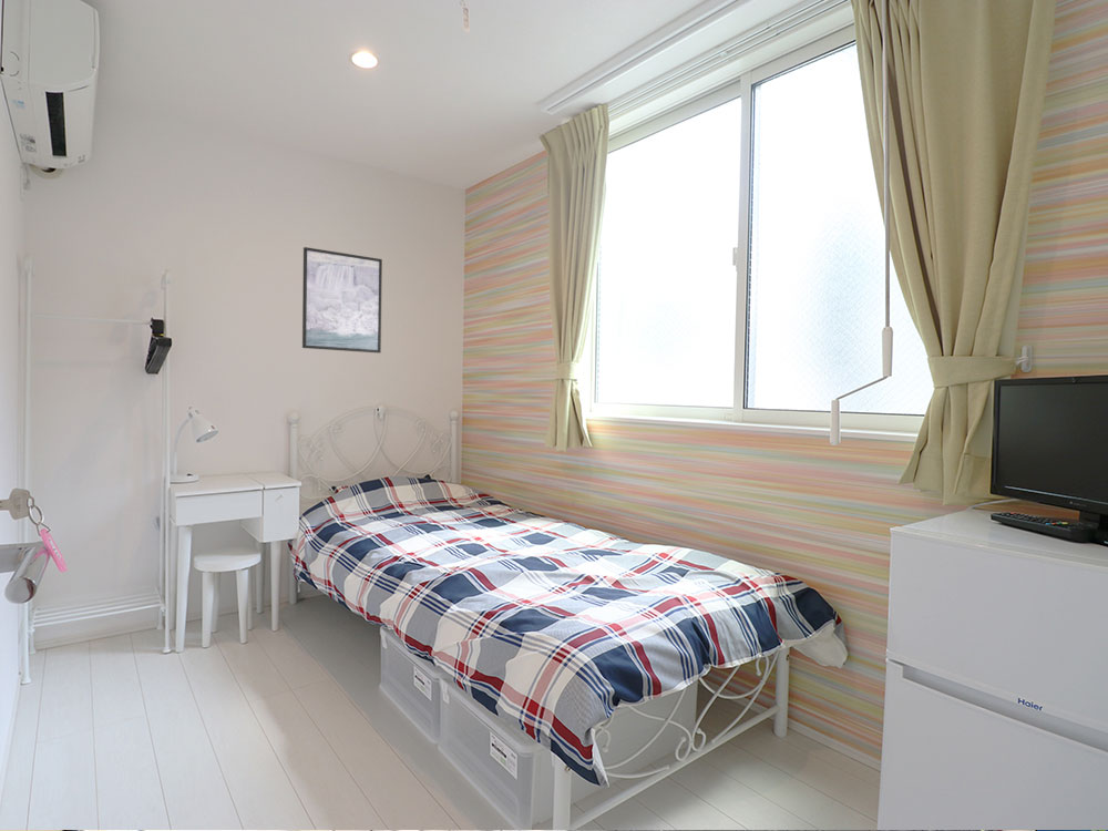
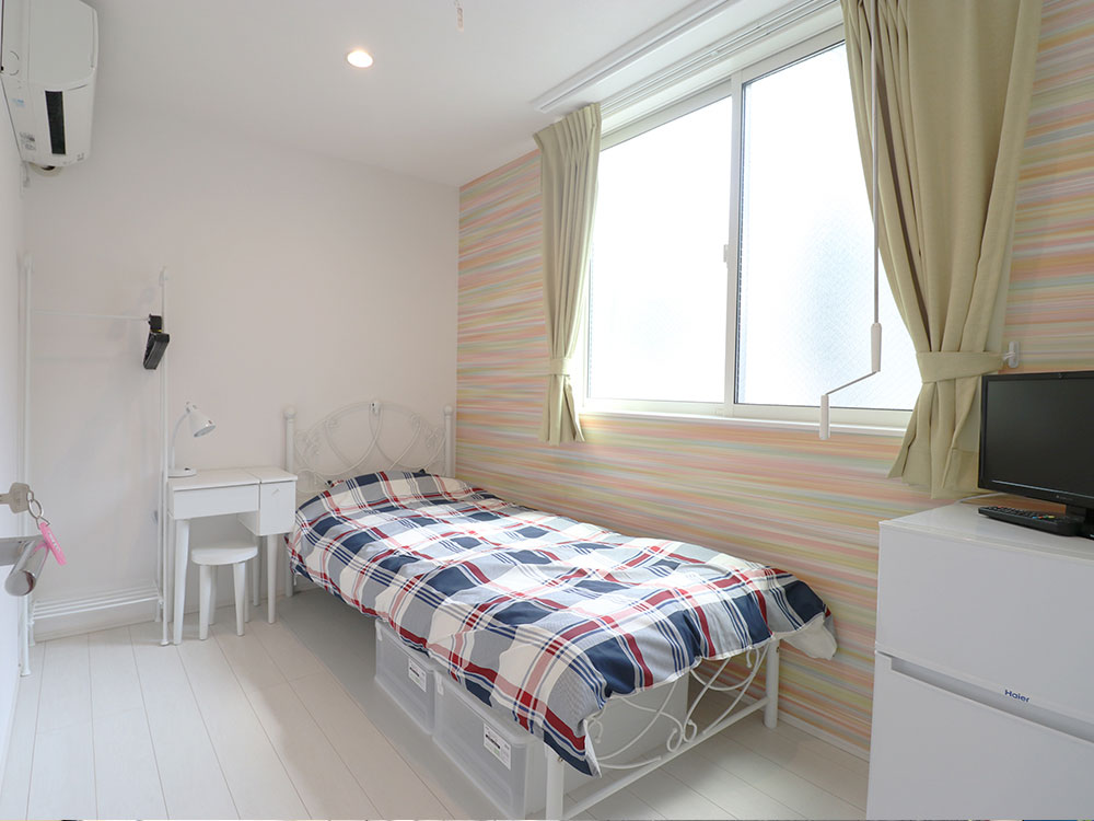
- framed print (343, 301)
